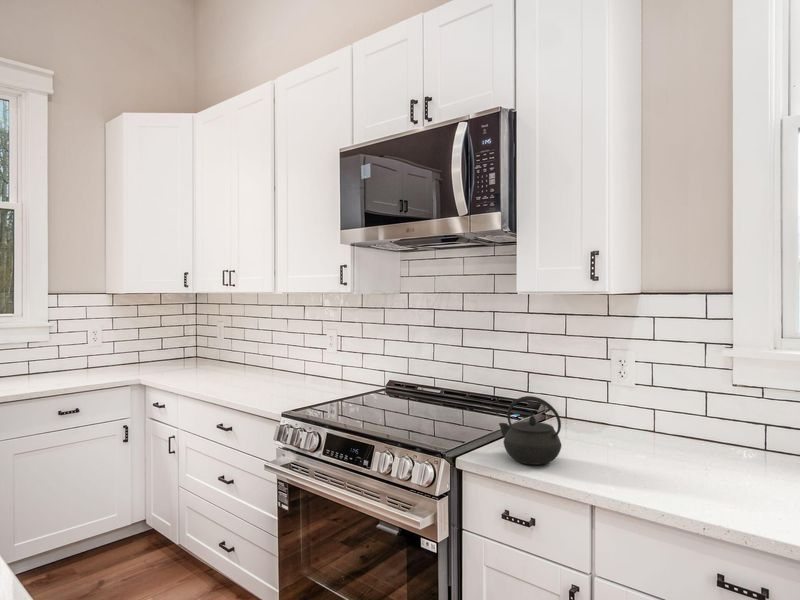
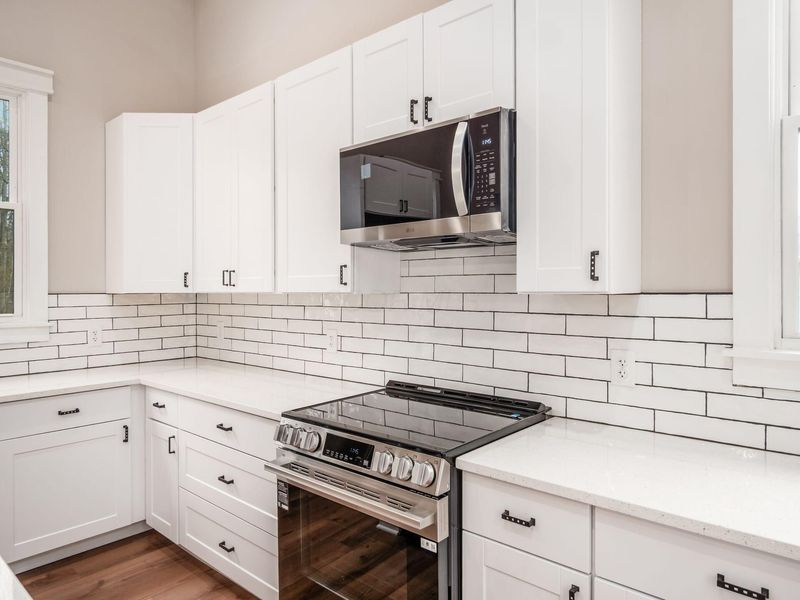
- kettle (528, 427)
